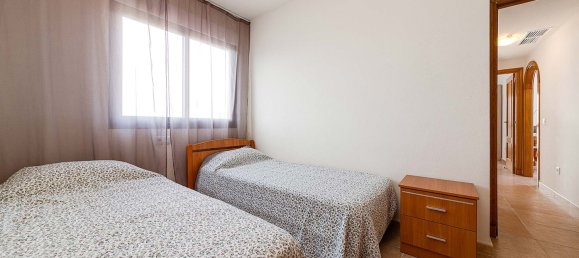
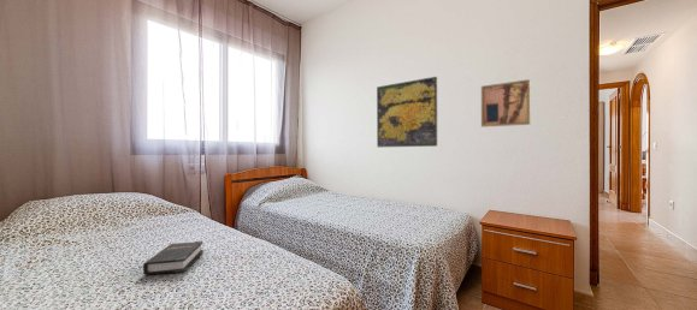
+ wall art (504, 105)
+ hardback book (176, 256)
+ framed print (404, 114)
